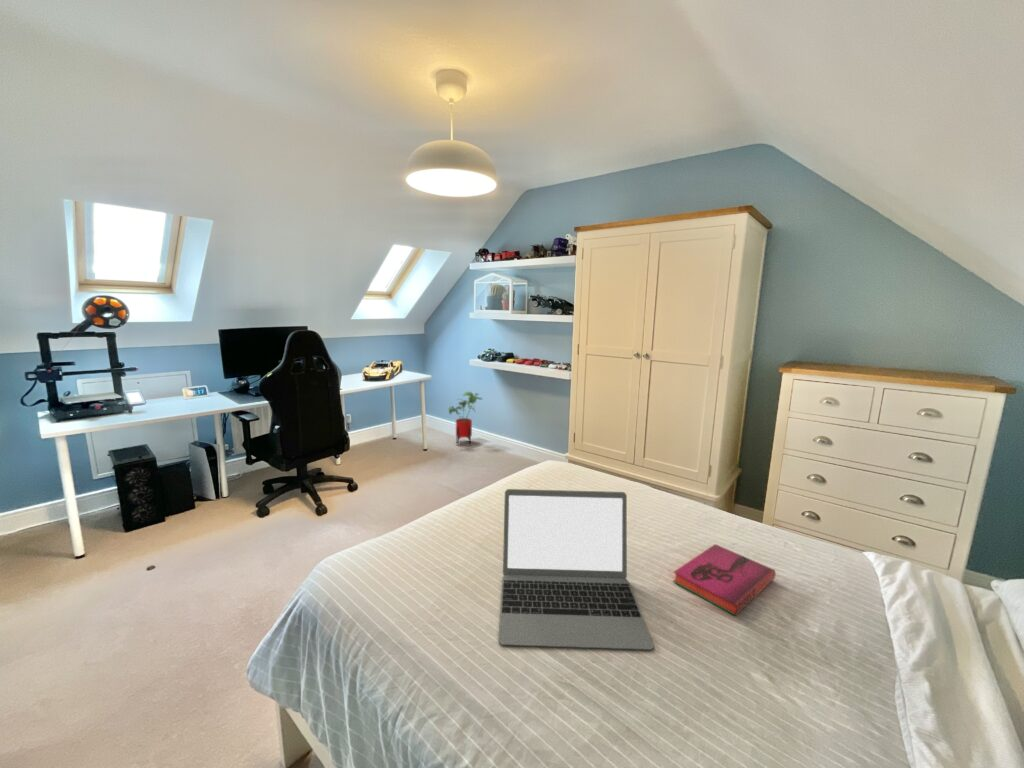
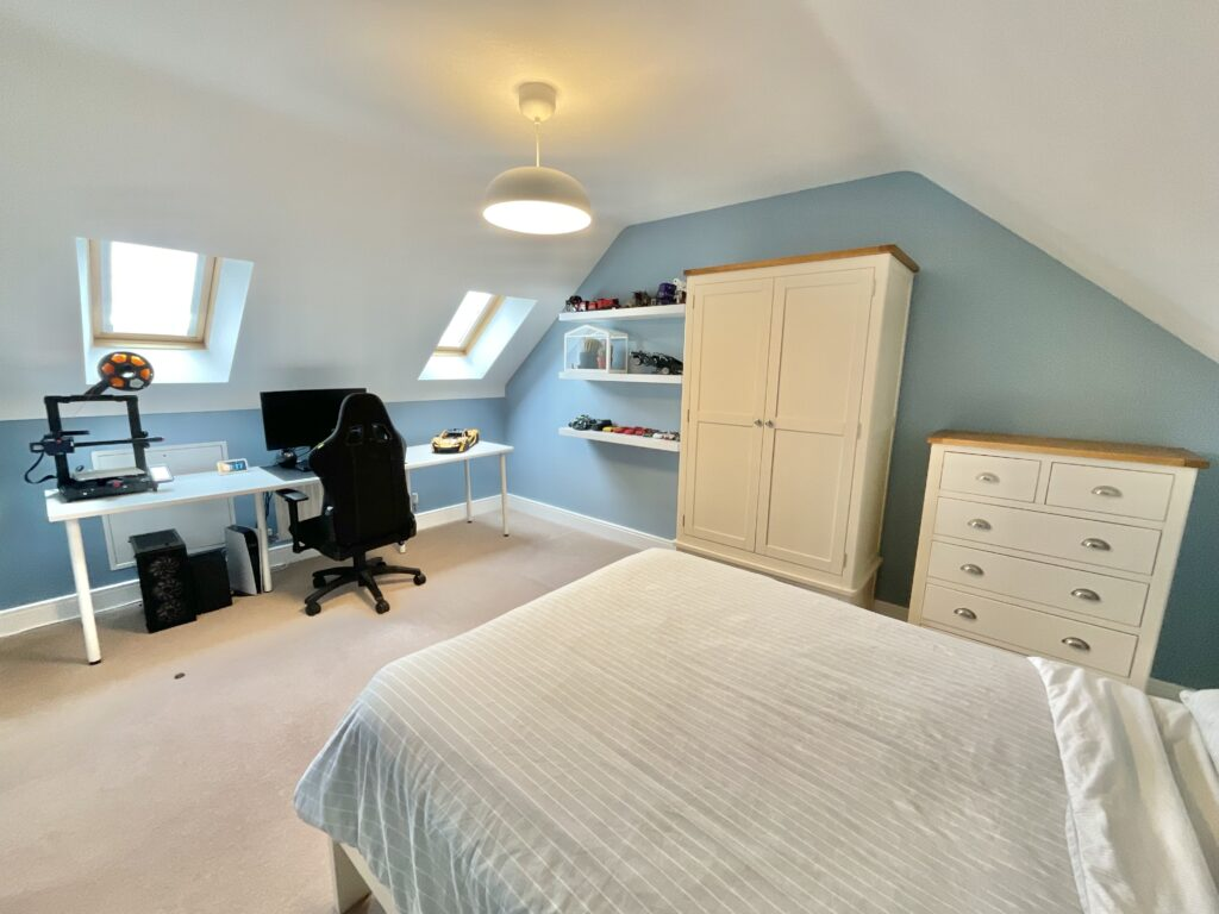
- house plant (464, 418)
- hardback book (724, 576)
- laptop (570, 559)
